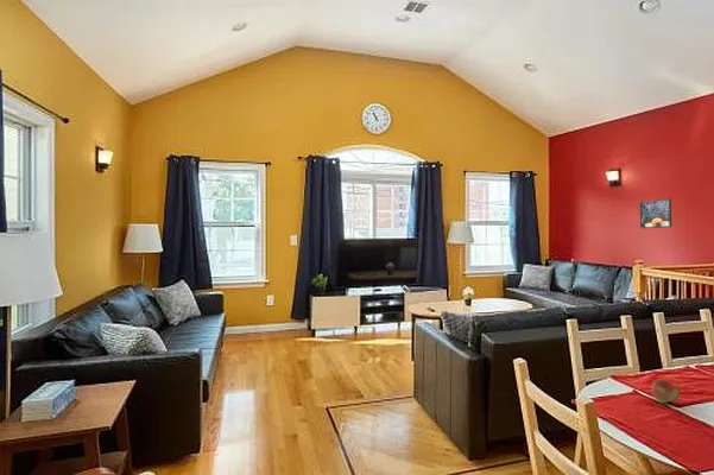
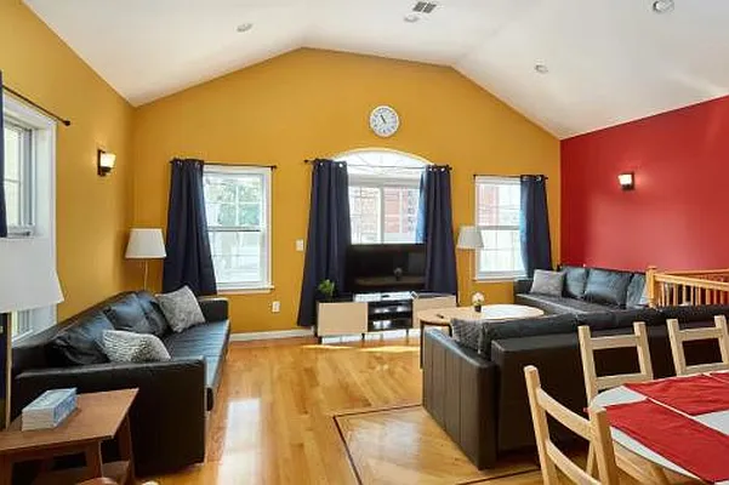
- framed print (655, 214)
- fruit (665, 390)
